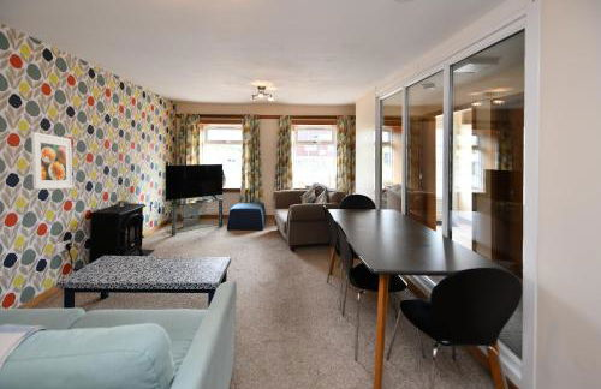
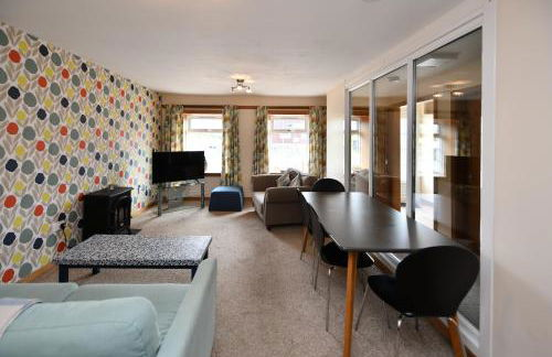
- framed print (53, 162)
